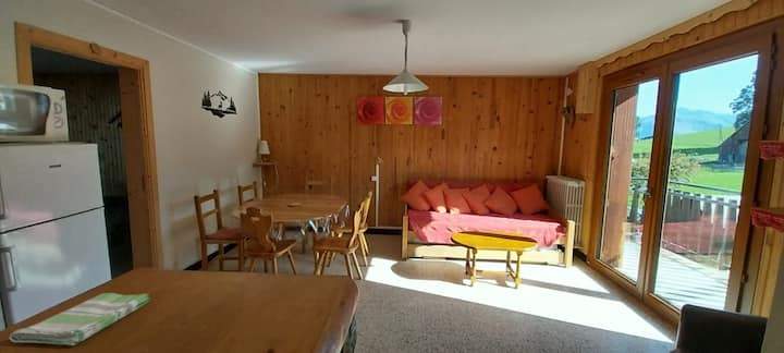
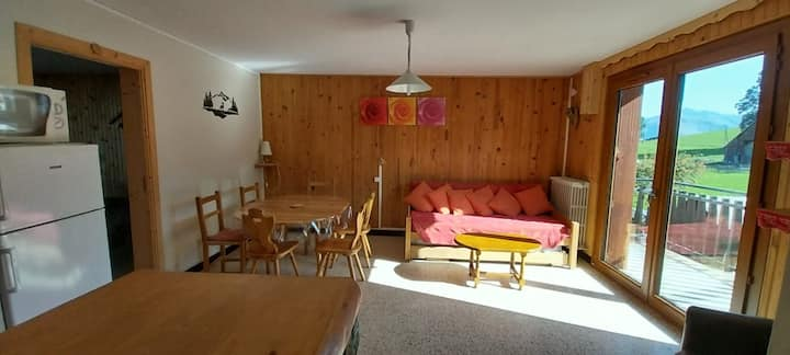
- dish towel (88, 313)
